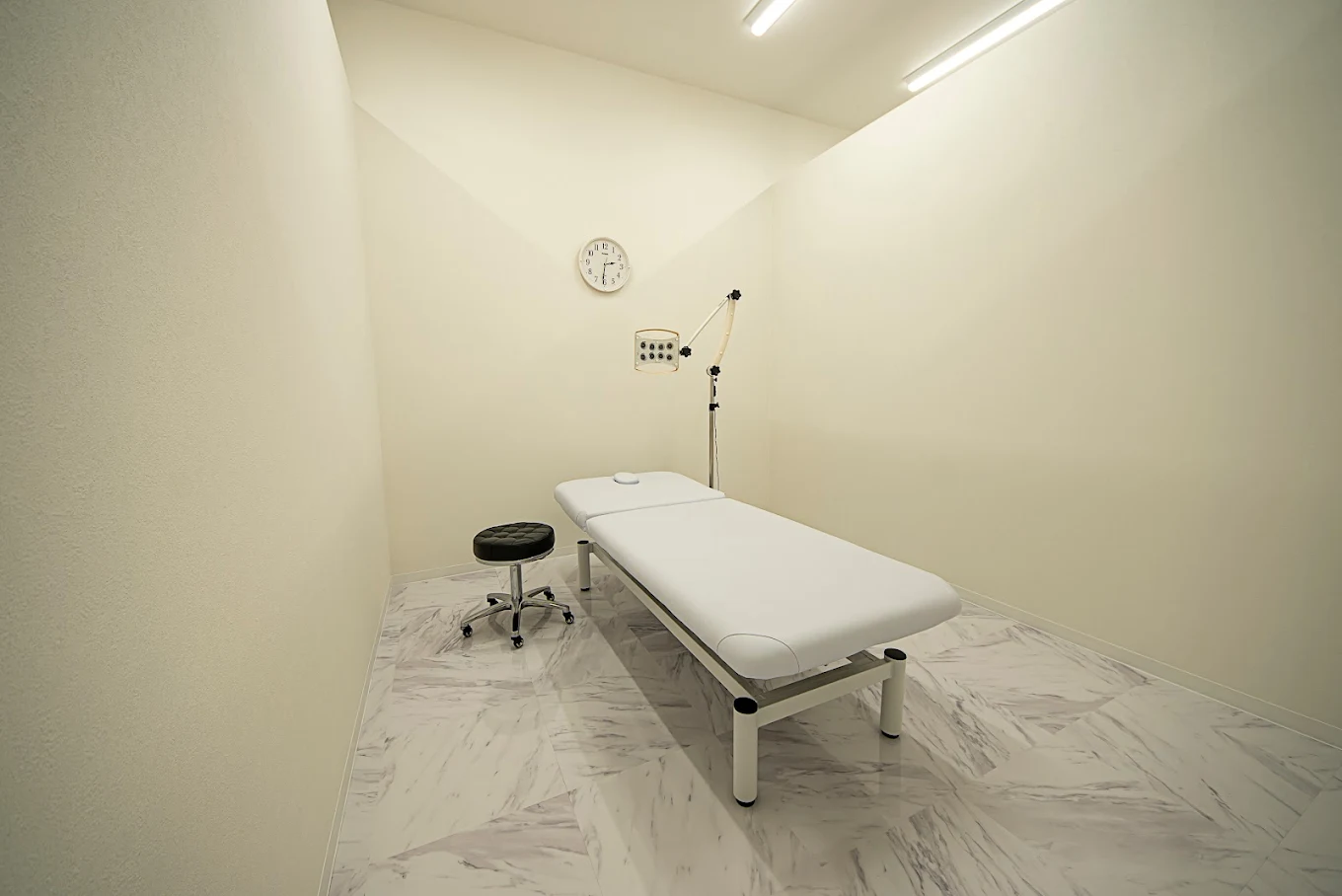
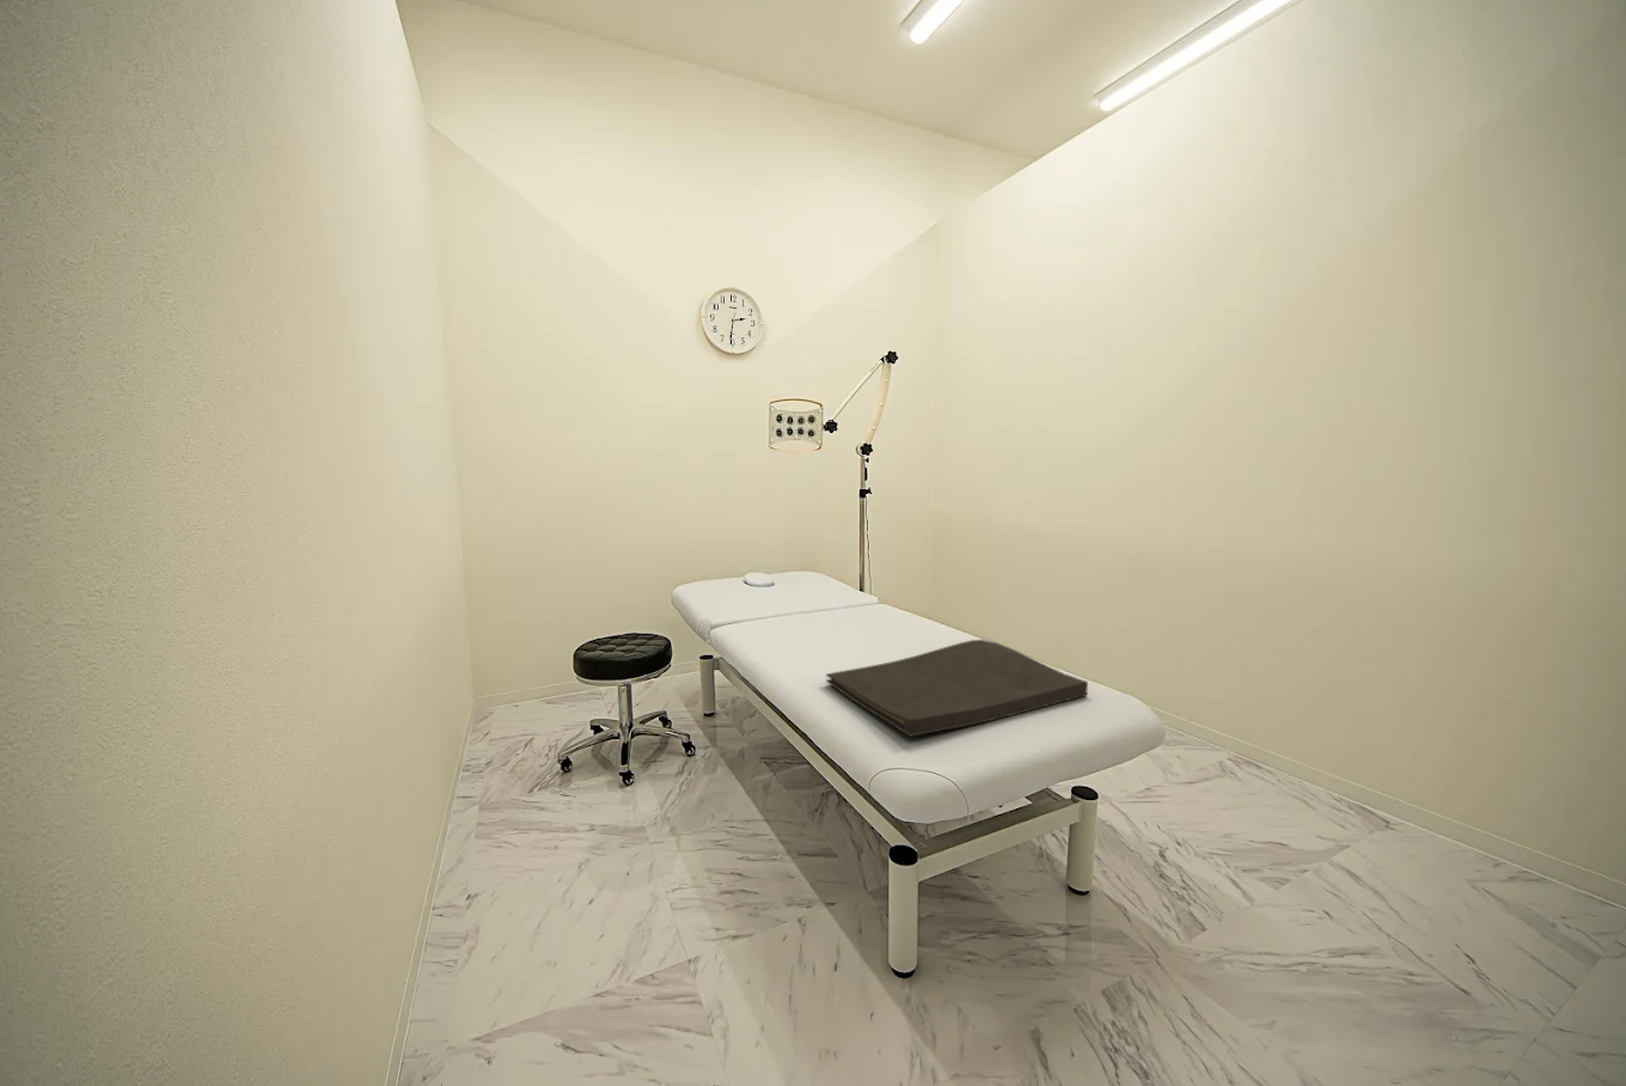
+ hand towel (951, 679)
